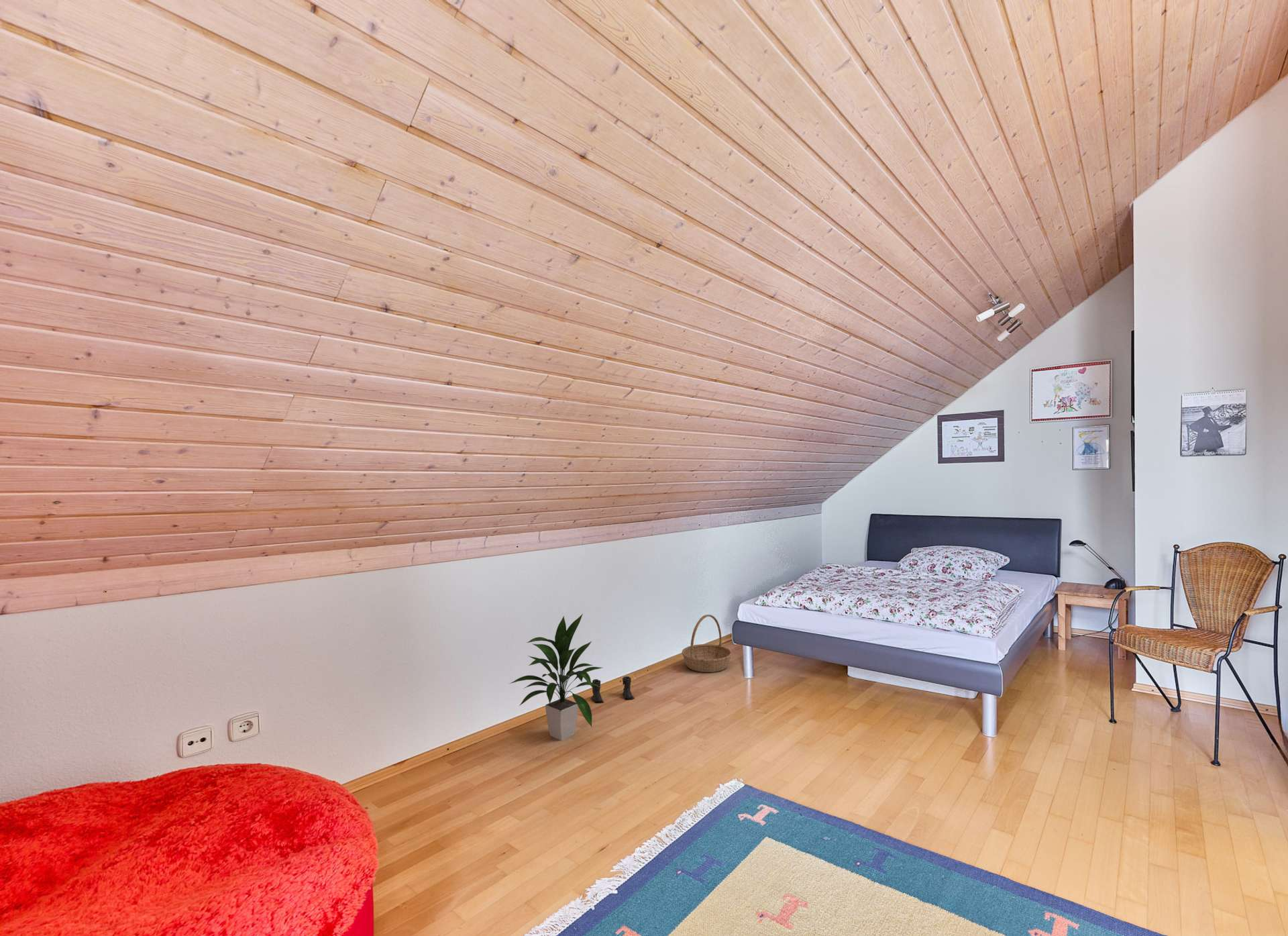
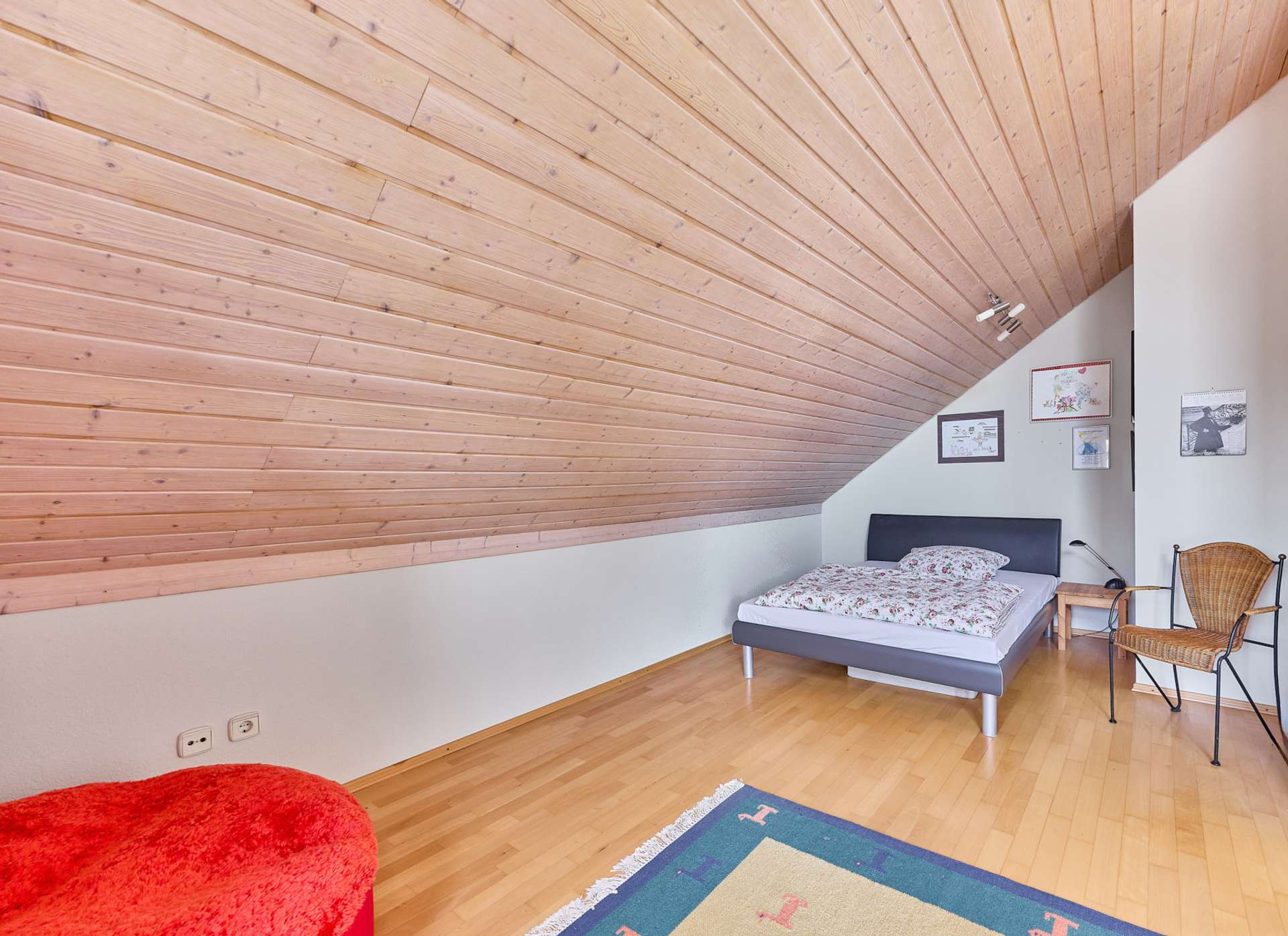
- boots (623, 688)
- basket (706, 644)
- indoor plant (561, 678)
